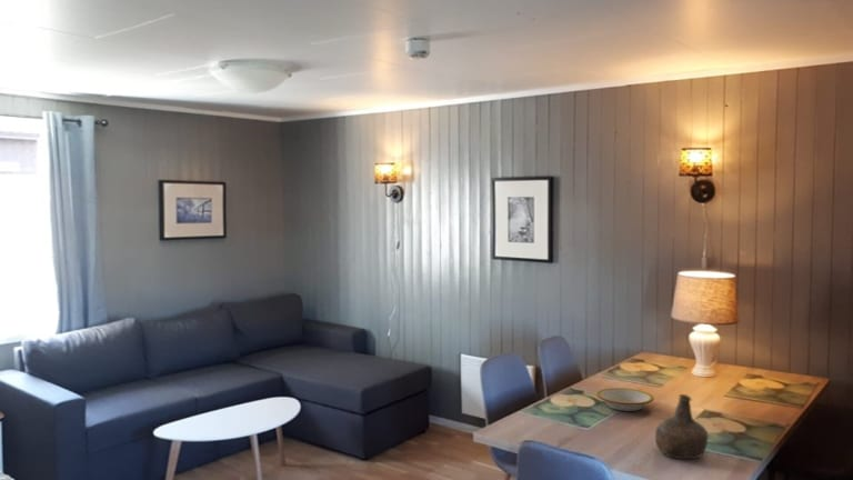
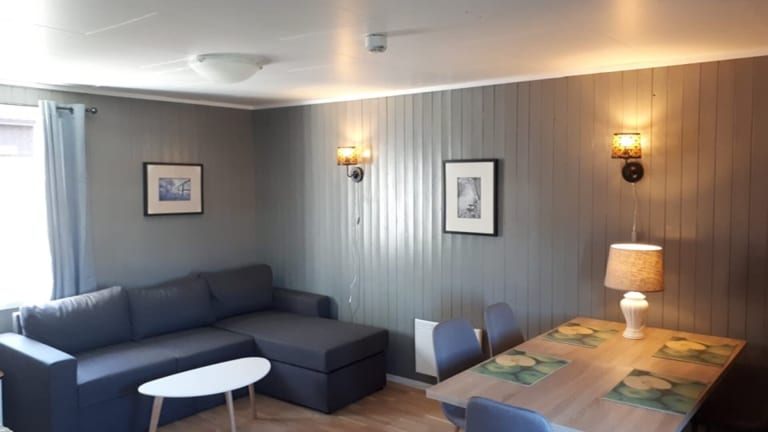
- bowl (624, 400)
- bottle (681, 424)
